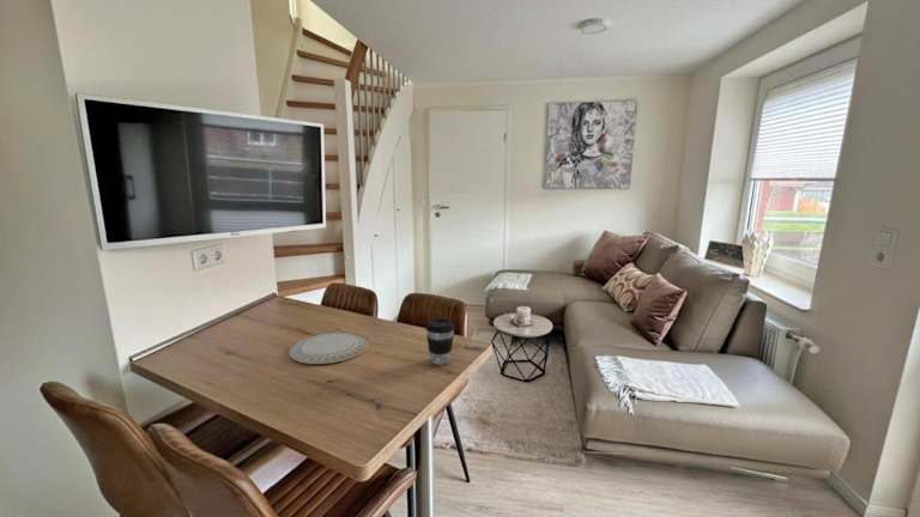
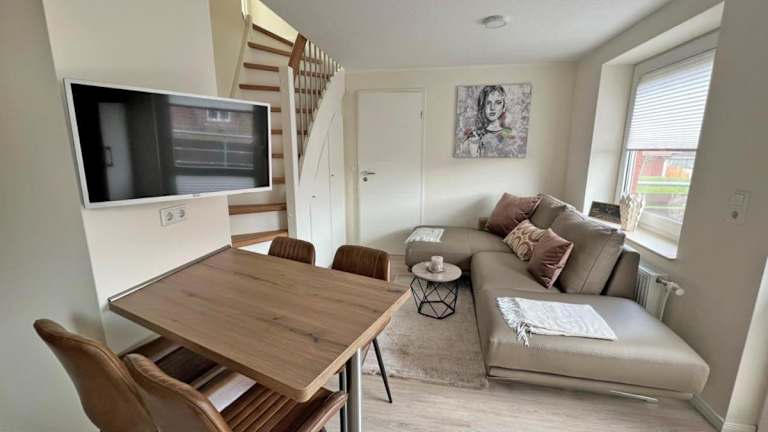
- chinaware (329, 345)
- coffee cup (440, 341)
